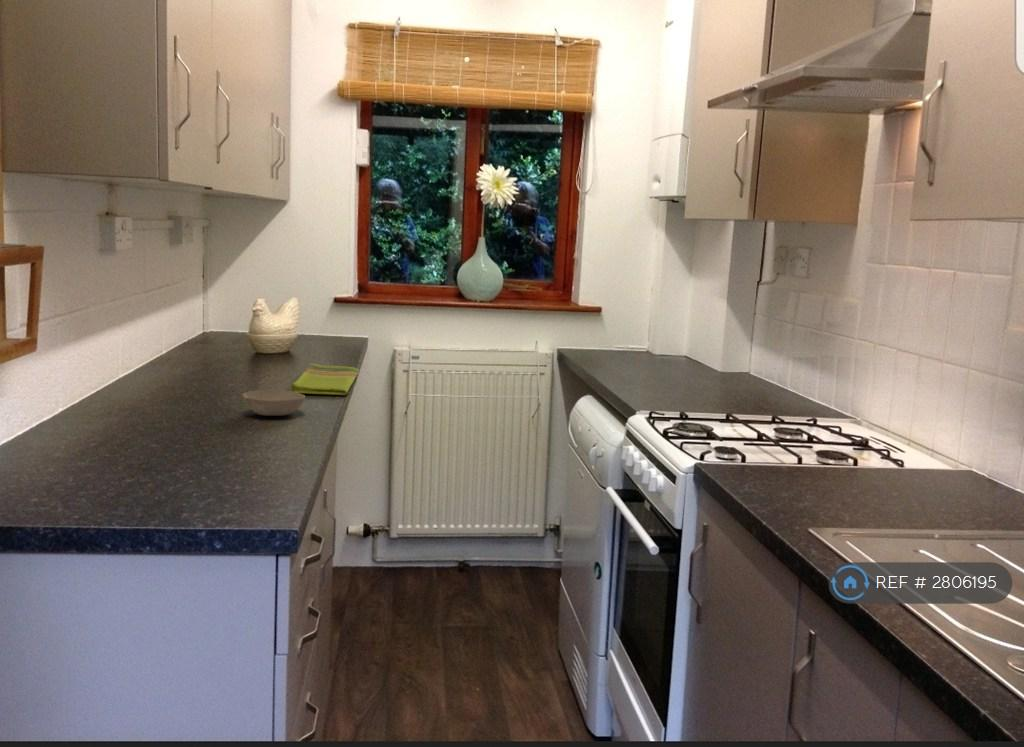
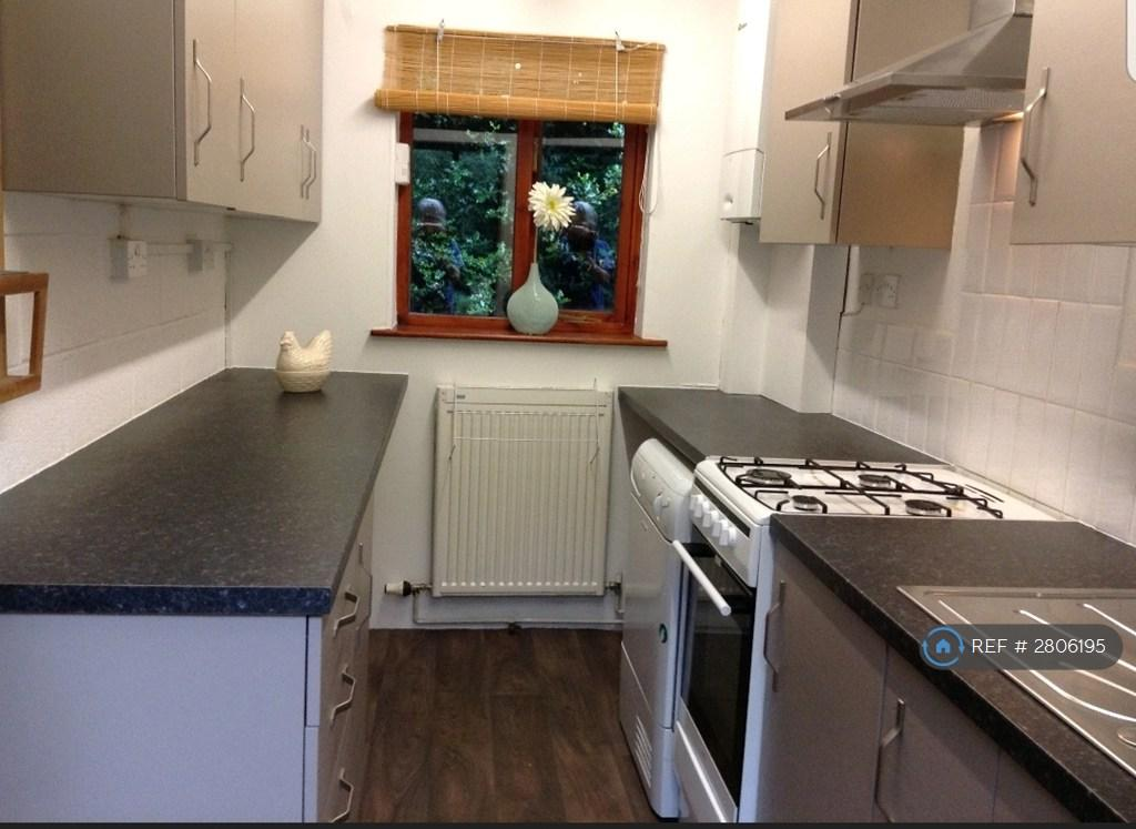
- bowl (273, 404)
- dish towel (326, 378)
